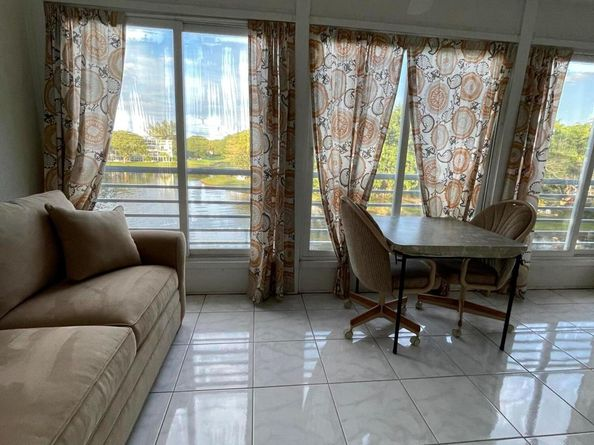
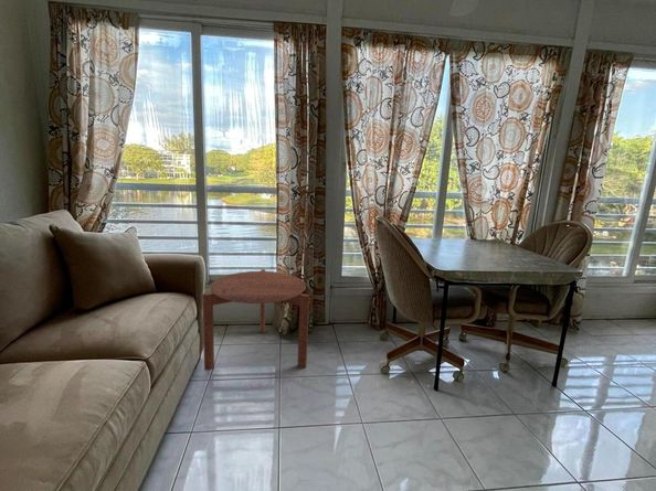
+ side table (261, 317)
